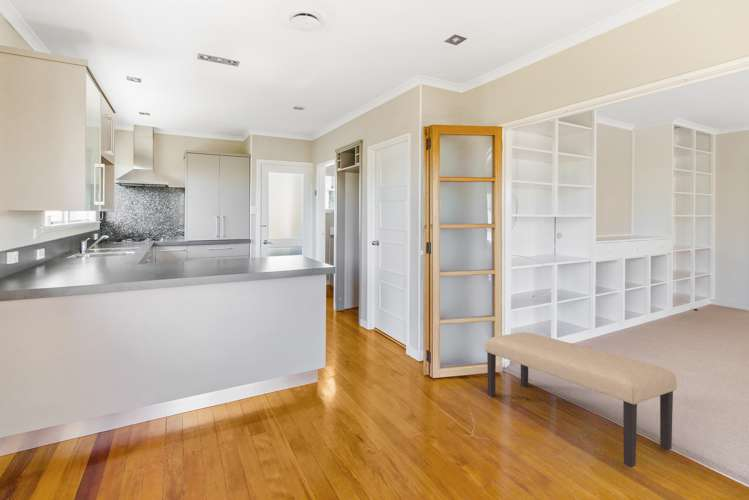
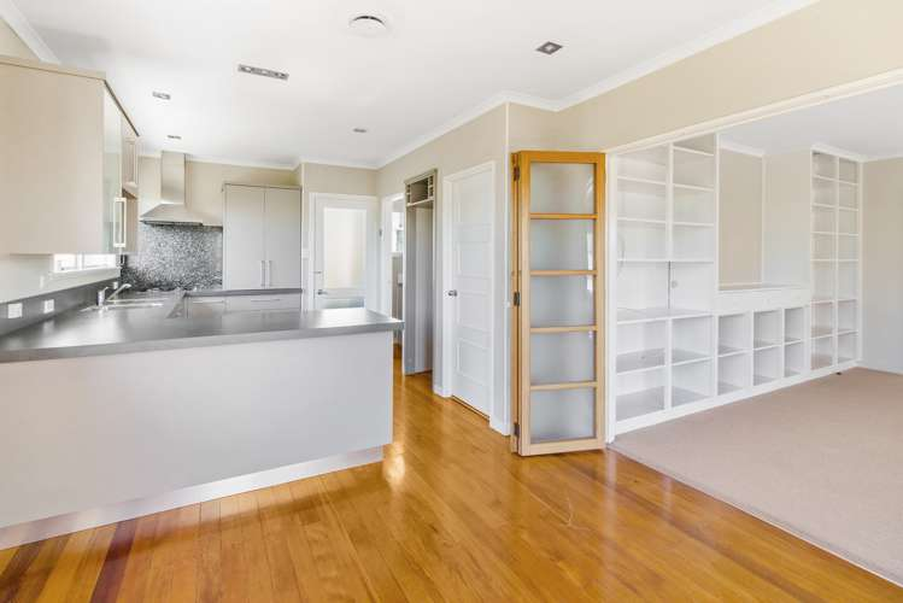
- bench (566, 380)
